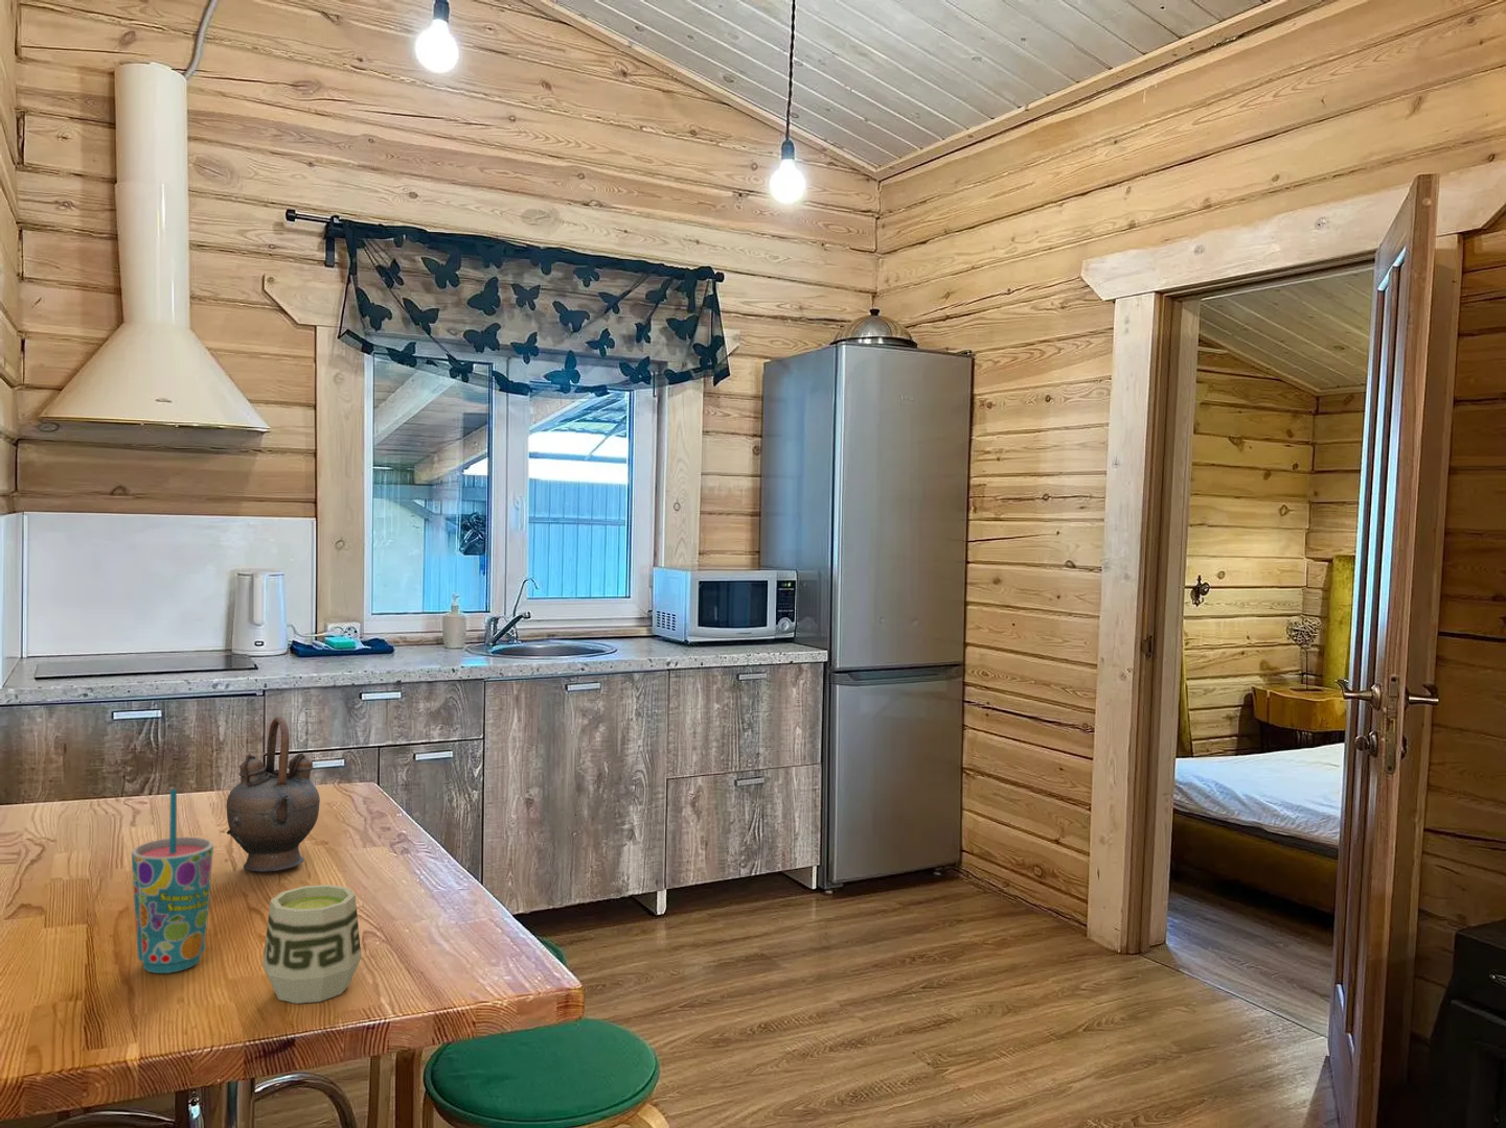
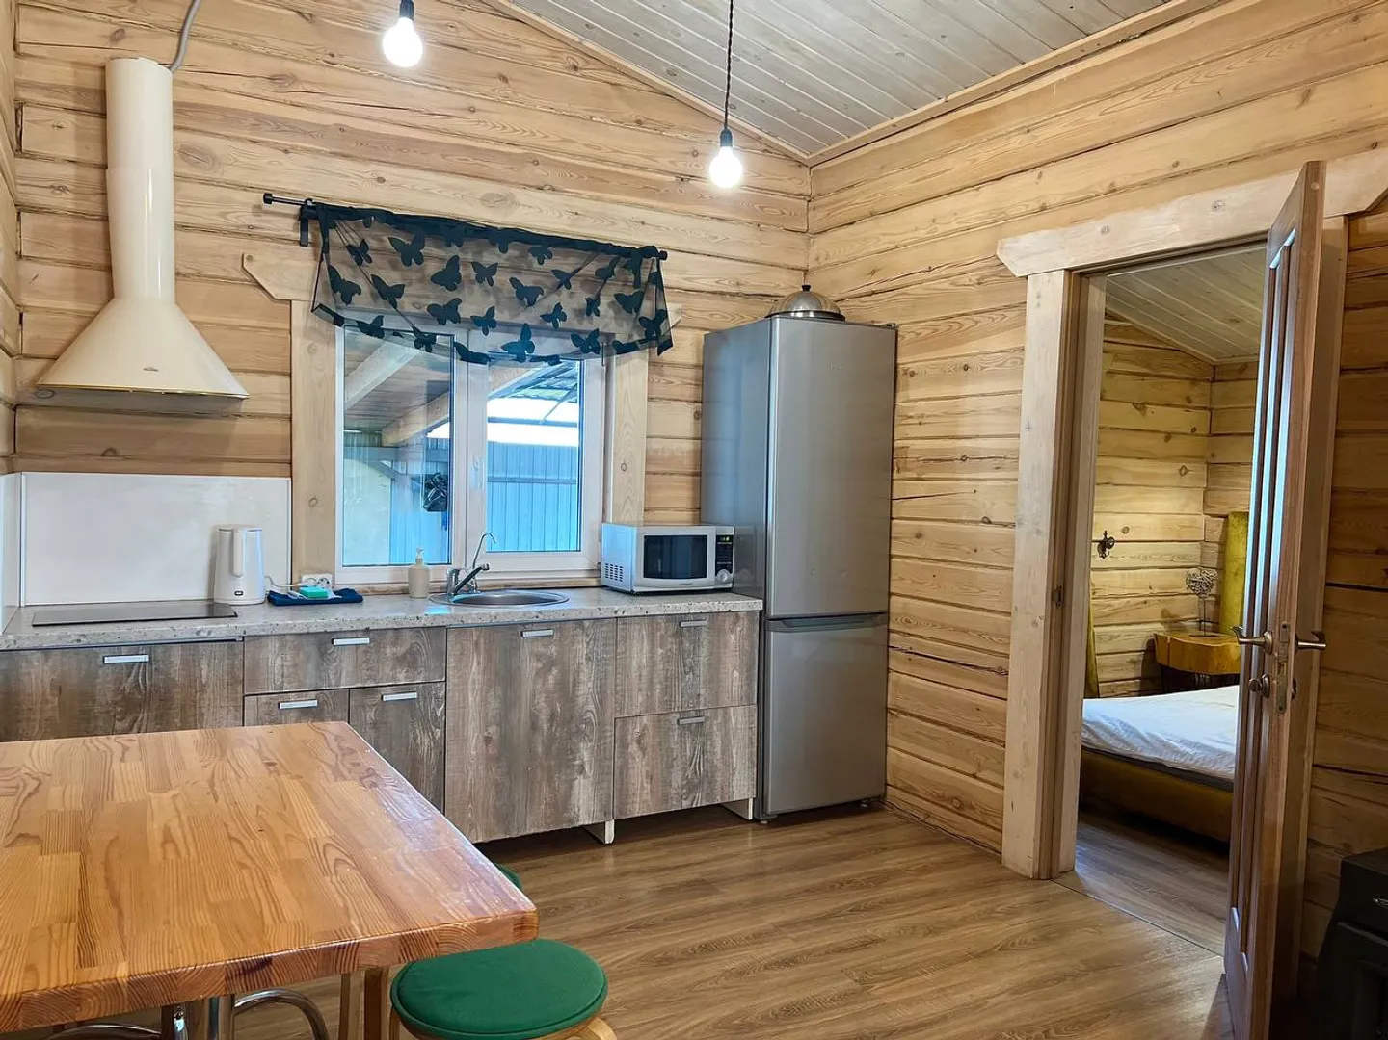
- cup (173, 877)
- teapot (275, 794)
- cup (313, 942)
